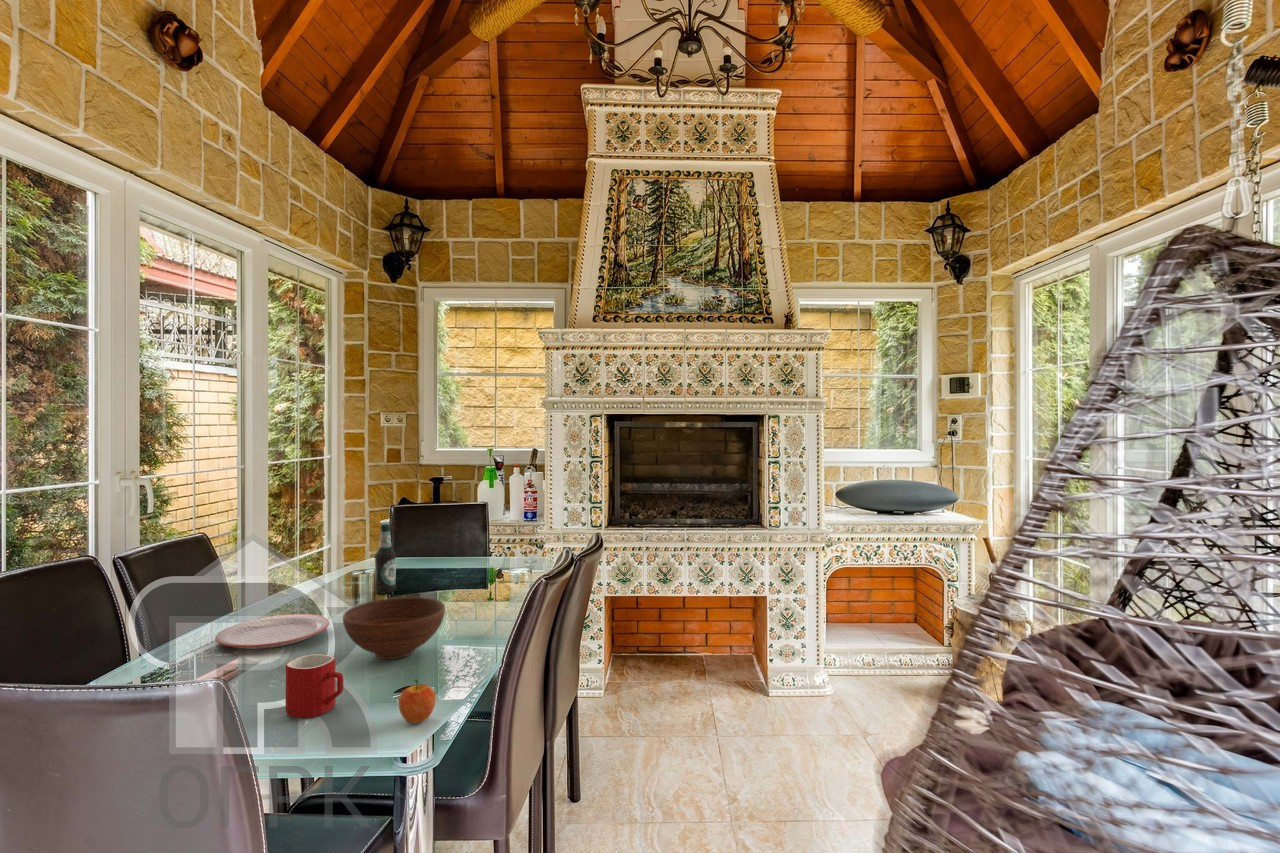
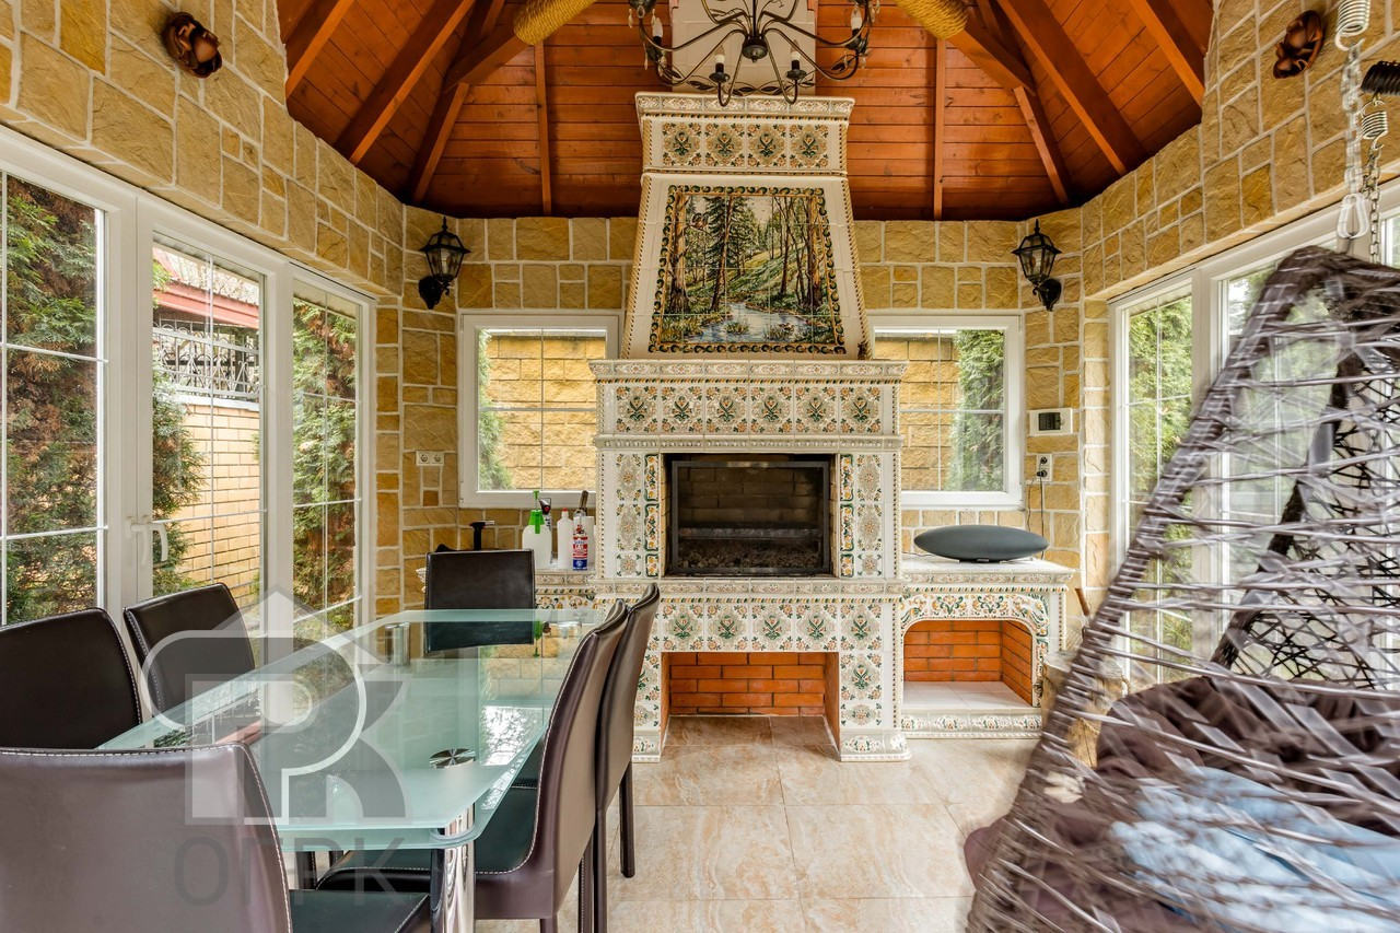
- apple (417, 700)
- mug (317, 686)
- bottle (385, 557)
- bowl (395, 631)
- plate (274, 632)
